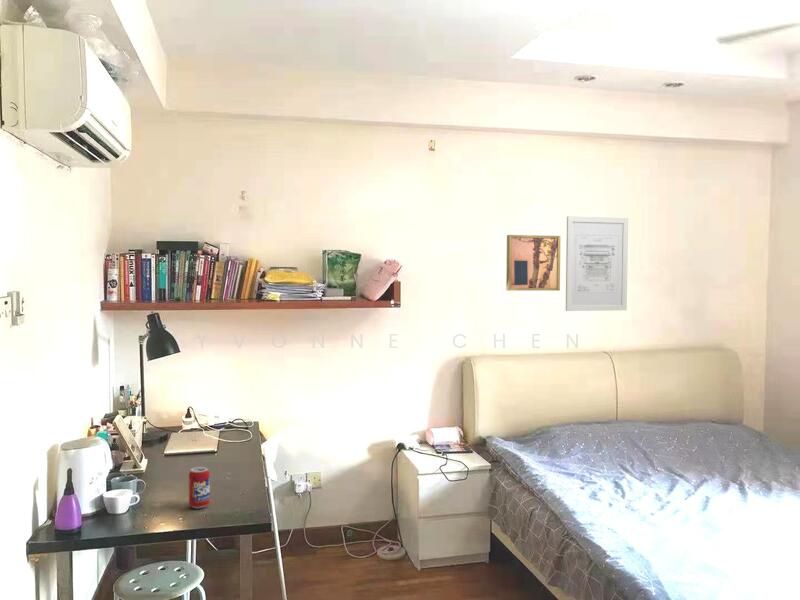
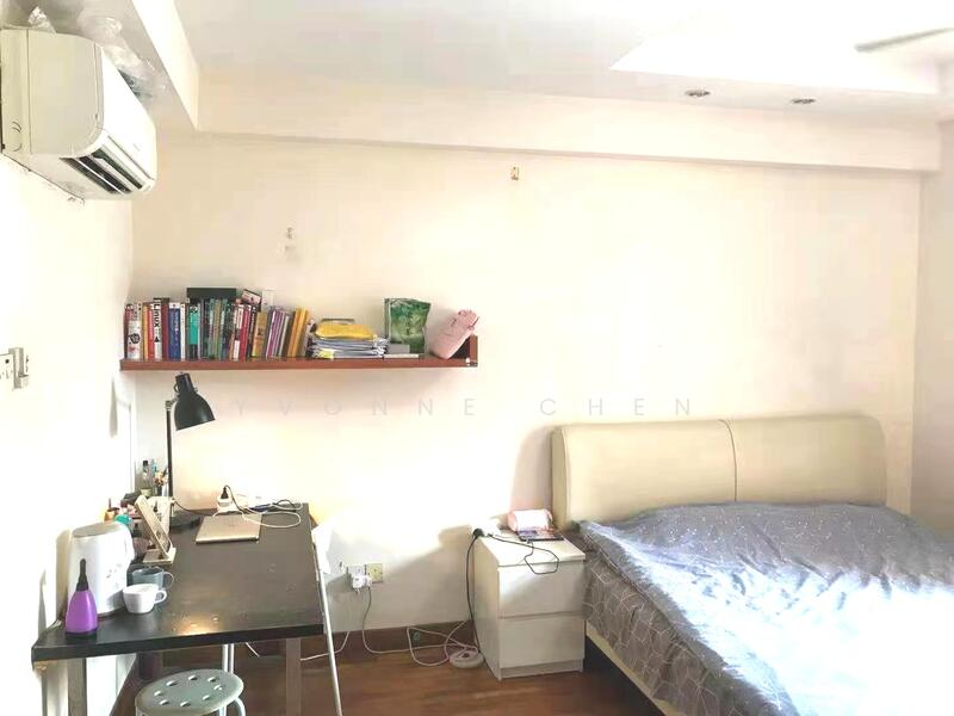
- beverage can (199, 487)
- wall art (597, 264)
- wall art (533, 263)
